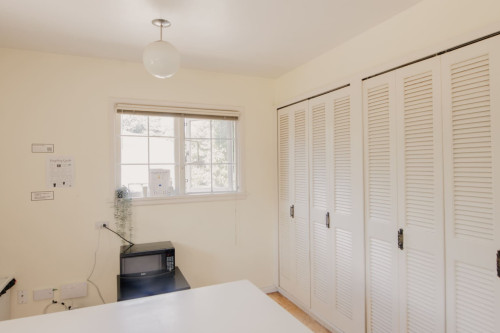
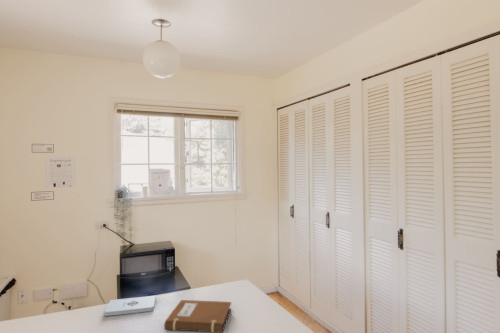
+ notepad (131, 305)
+ notebook (198, 315)
